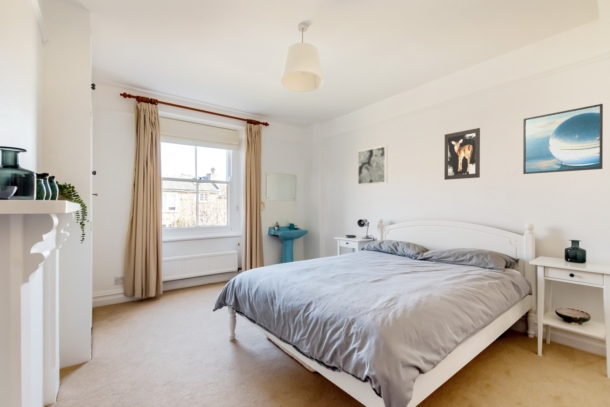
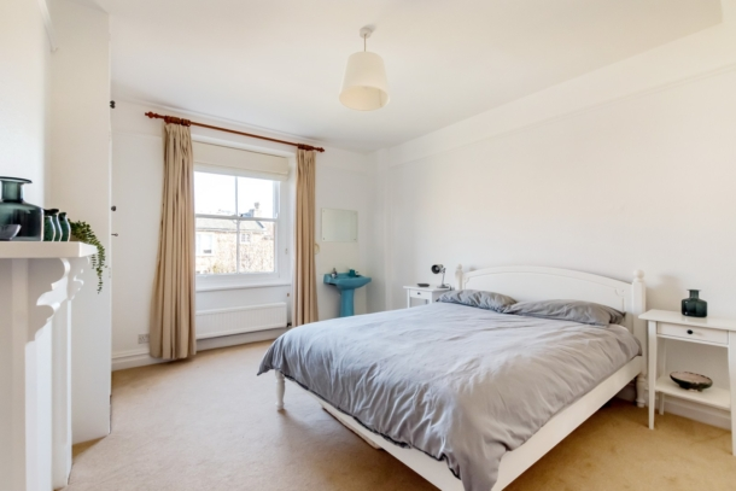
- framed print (559, 141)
- wall art (461, 155)
- wall art (371, 166)
